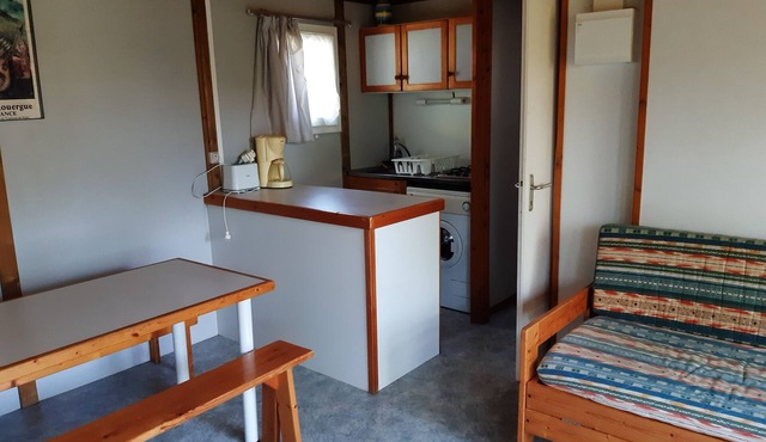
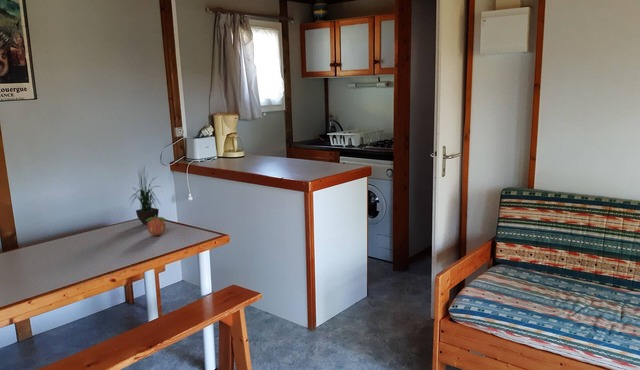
+ fruit (156, 225)
+ potted plant (144, 191)
